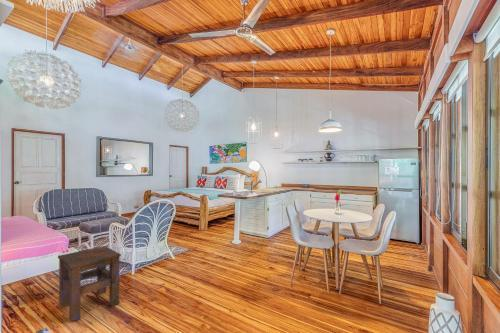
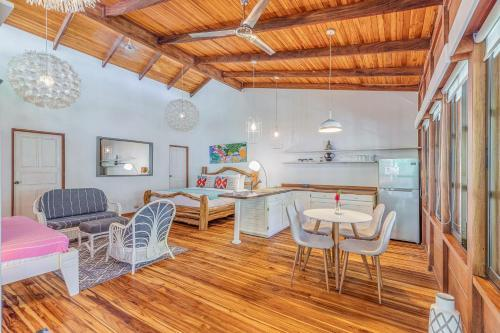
- side table (88, 278)
